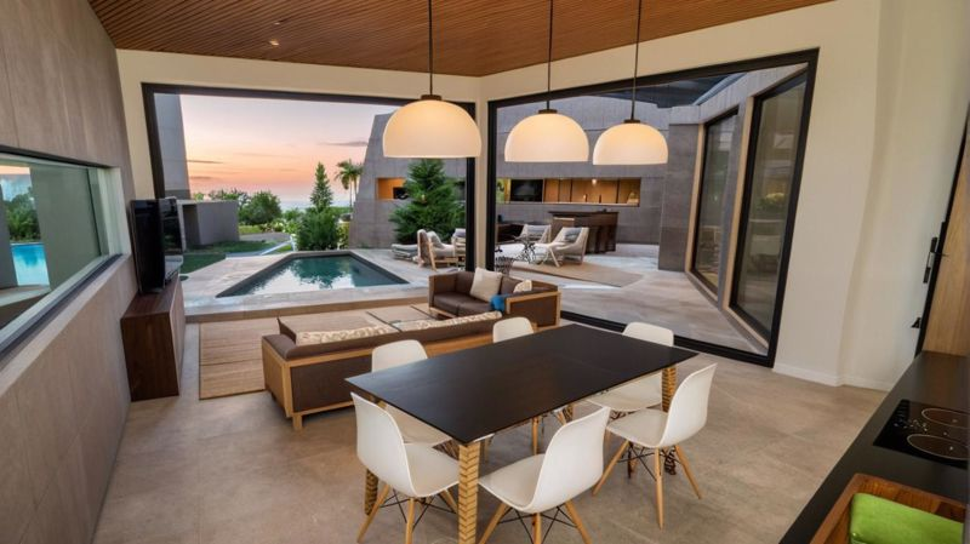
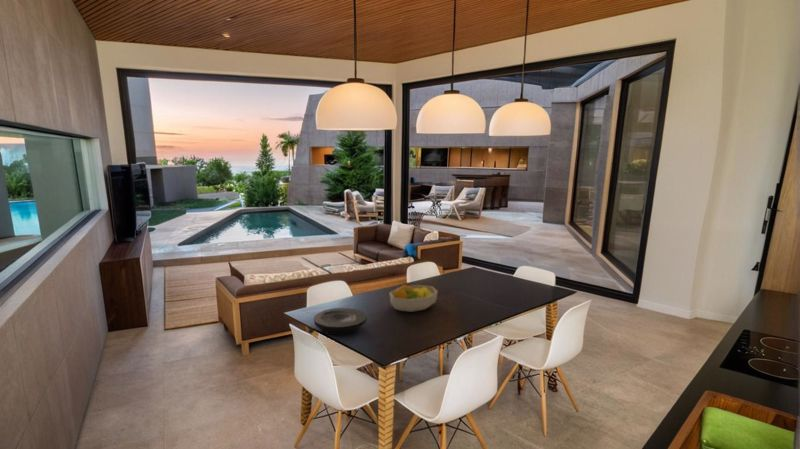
+ plate (340, 322)
+ fruit bowl (413, 295)
